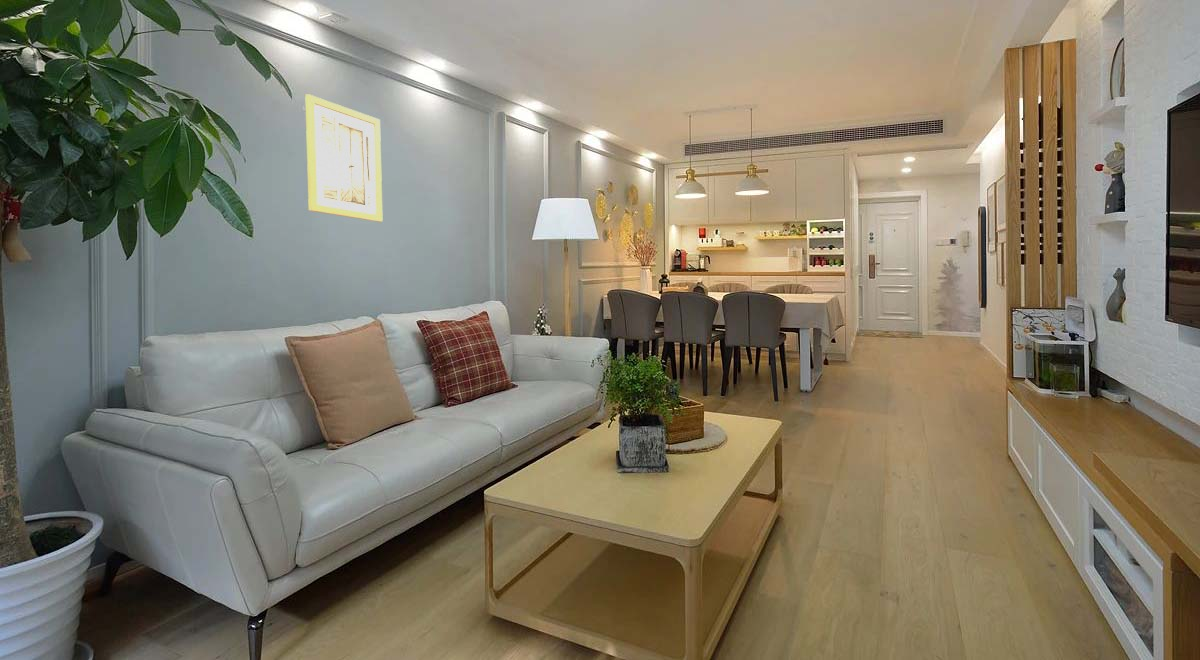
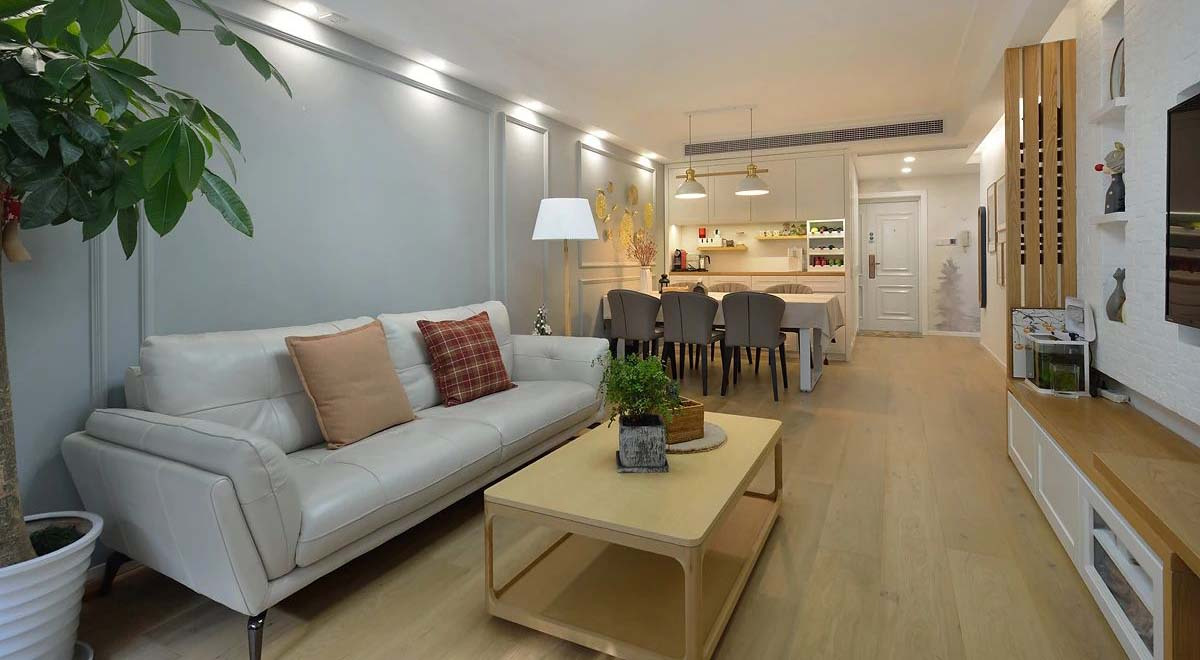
- wall art (346, 162)
